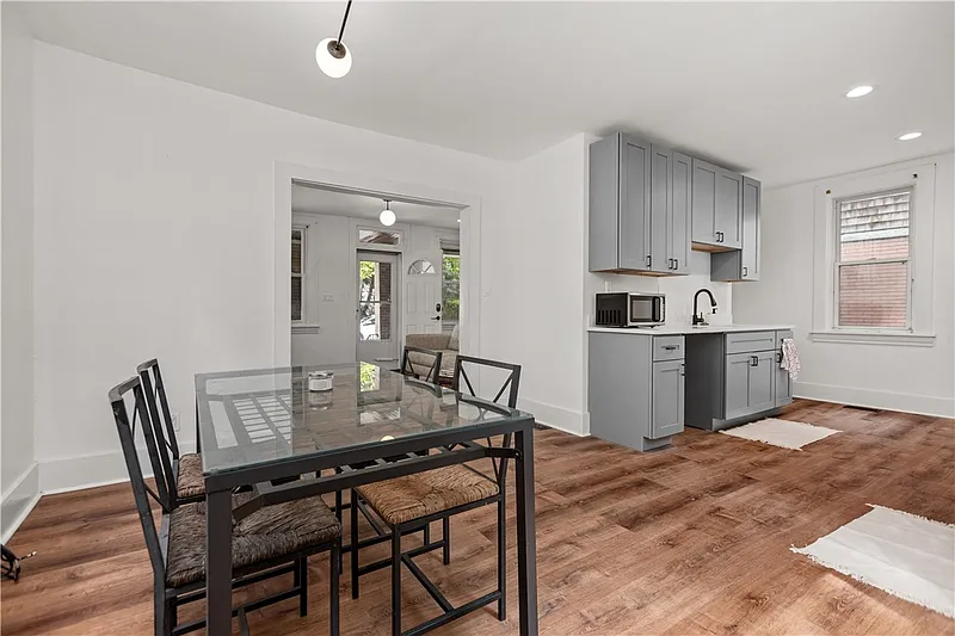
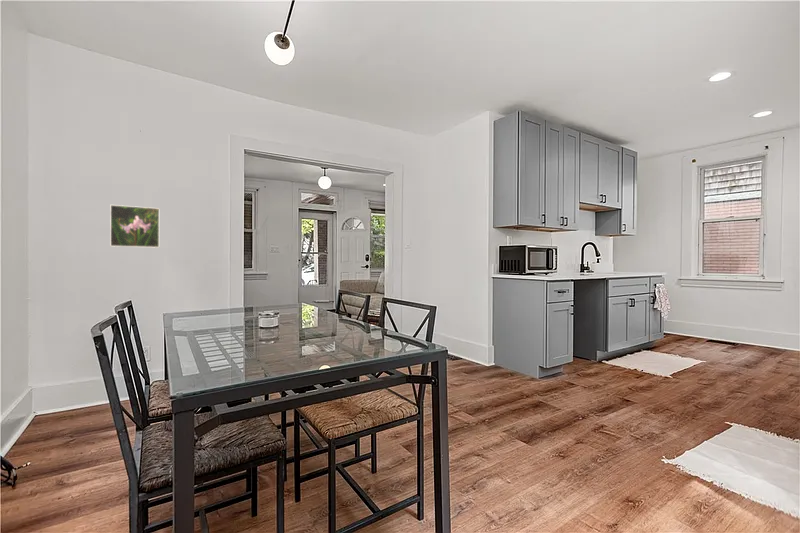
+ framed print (135, 226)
